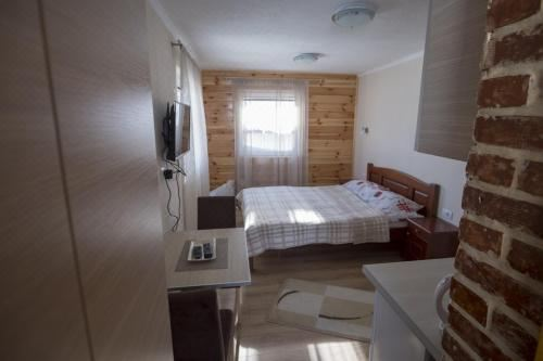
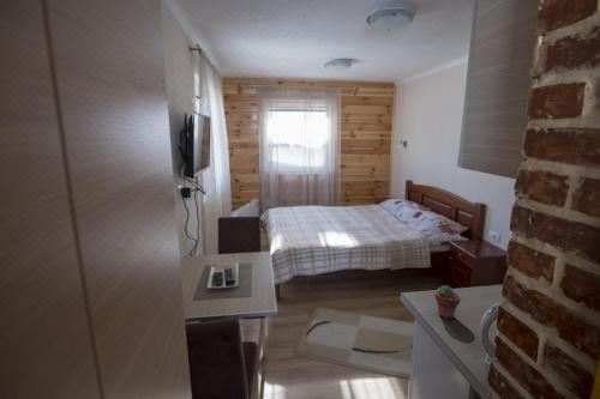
+ potted succulent (446, 300)
